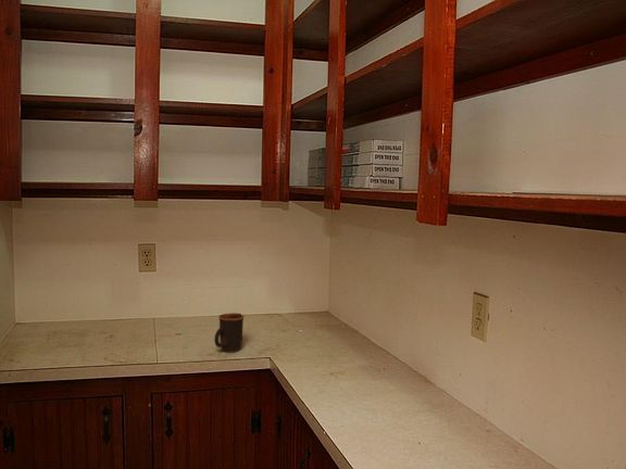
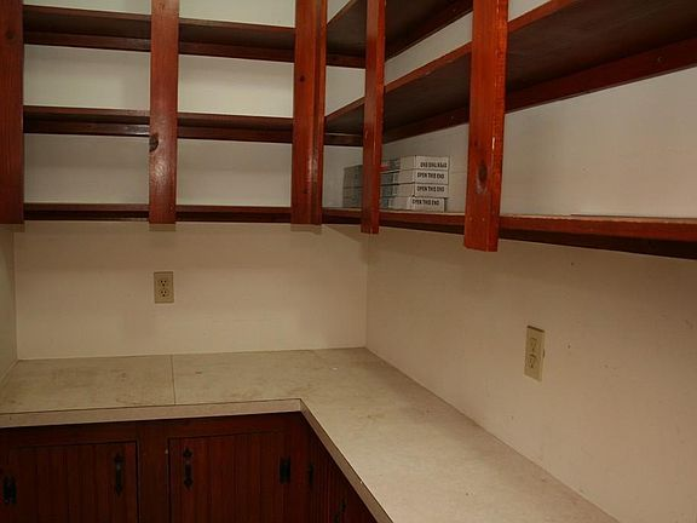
- mug (227, 333)
